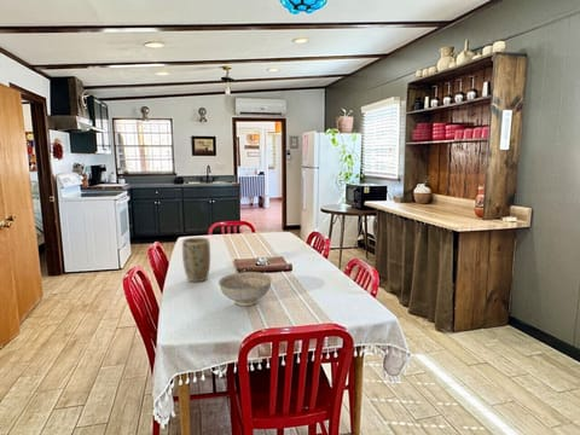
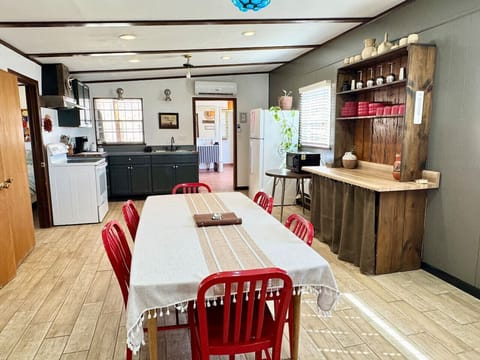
- decorative bowl (245, 290)
- plant pot (196, 259)
